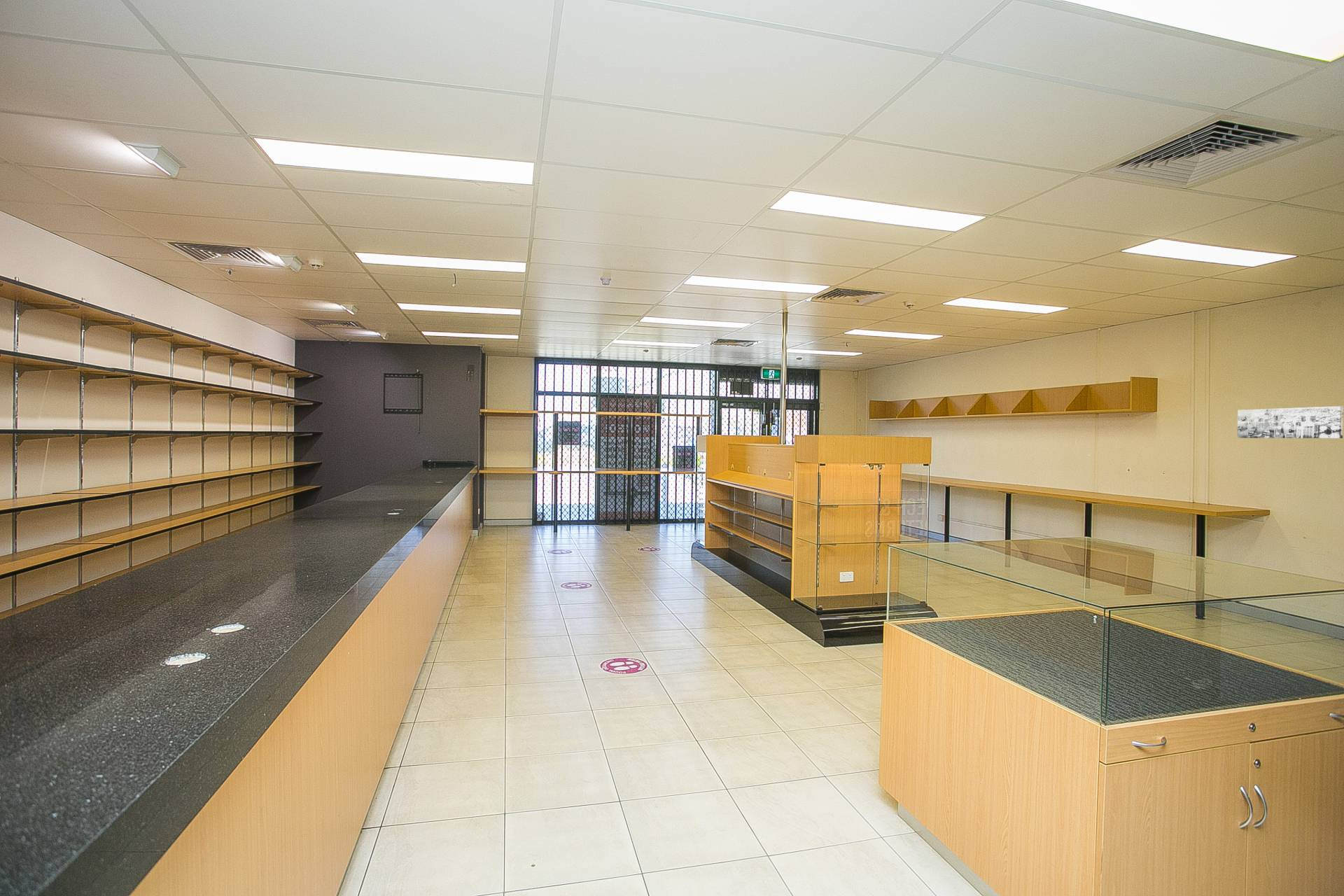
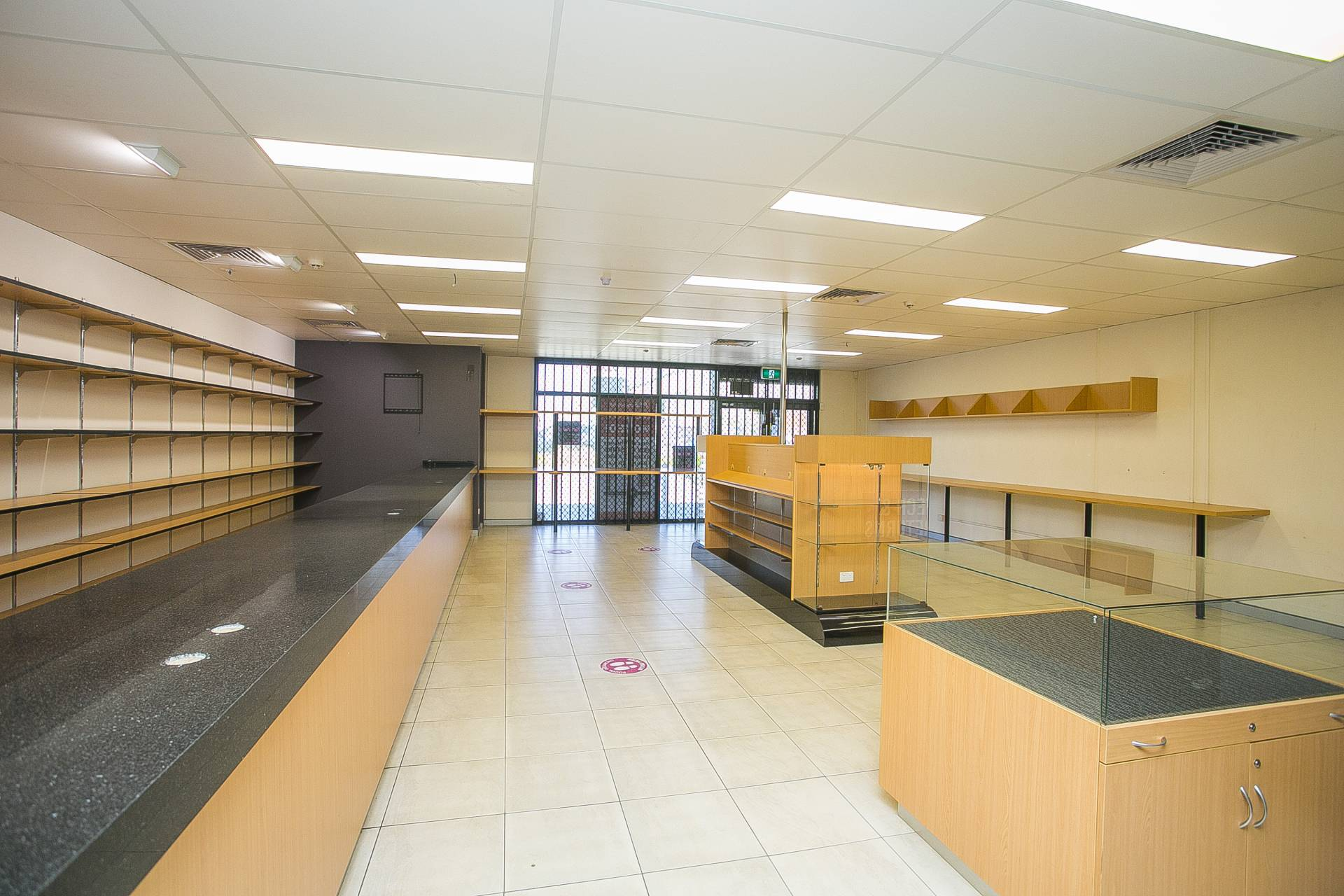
- wall art (1287, 423)
